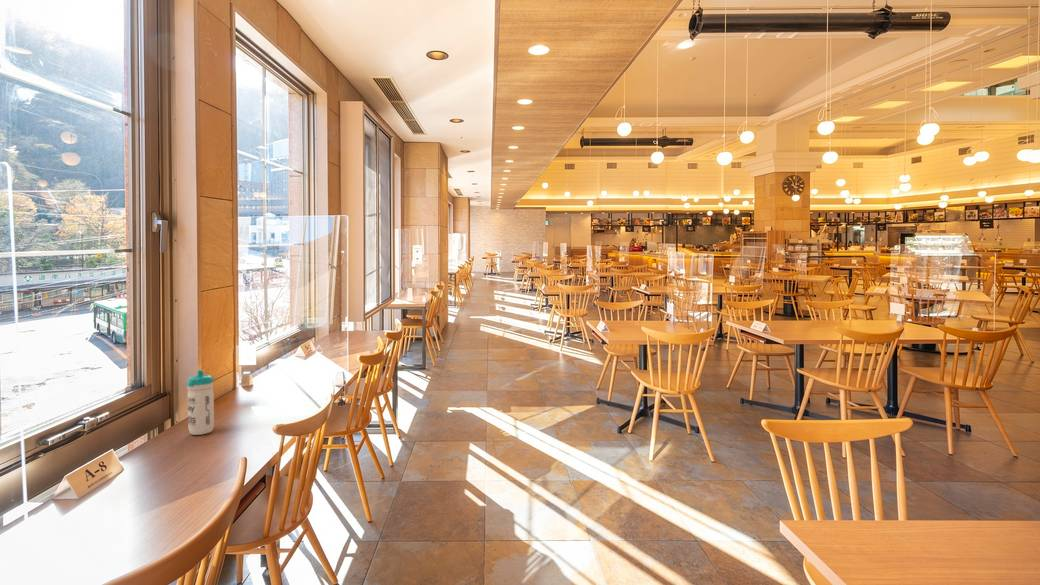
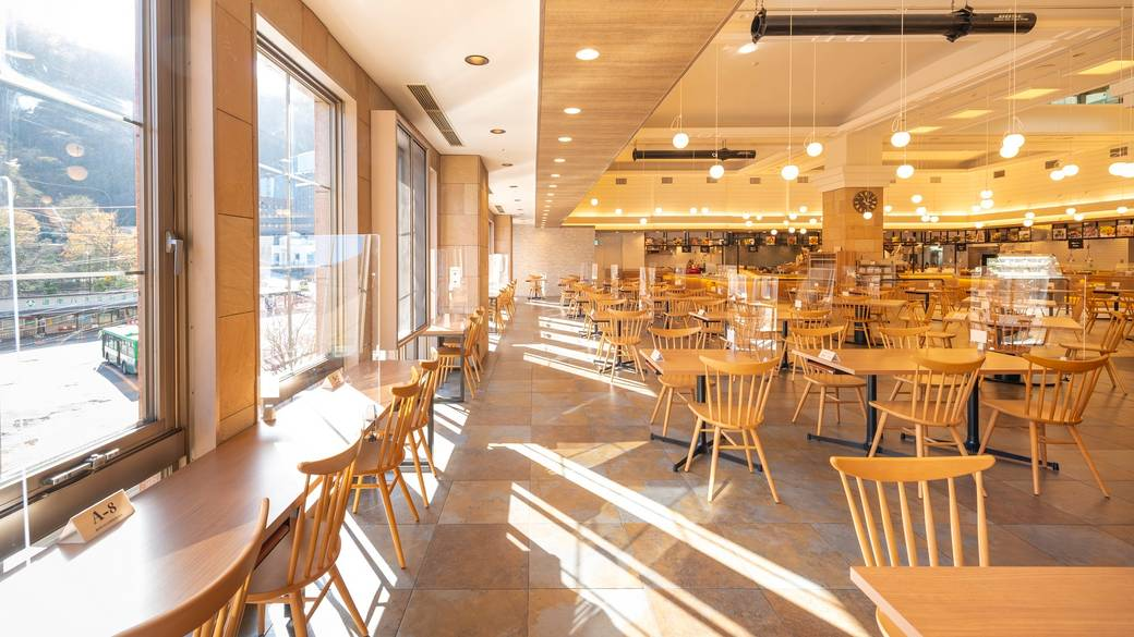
- water bottle (200, 401)
